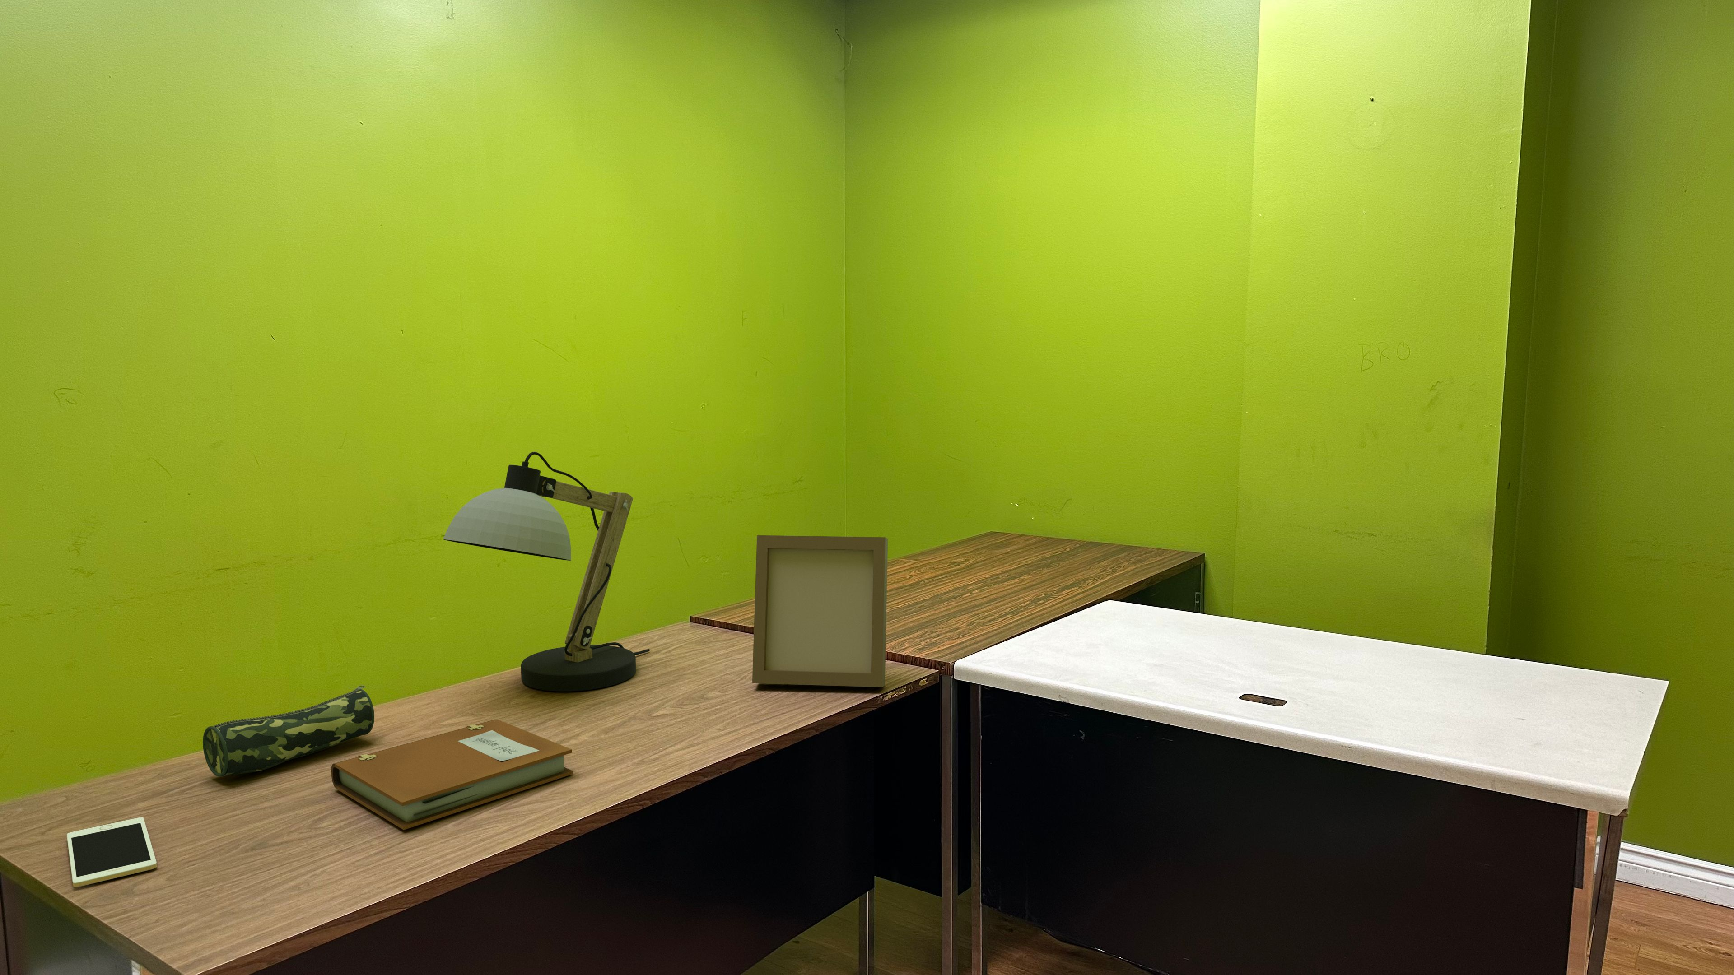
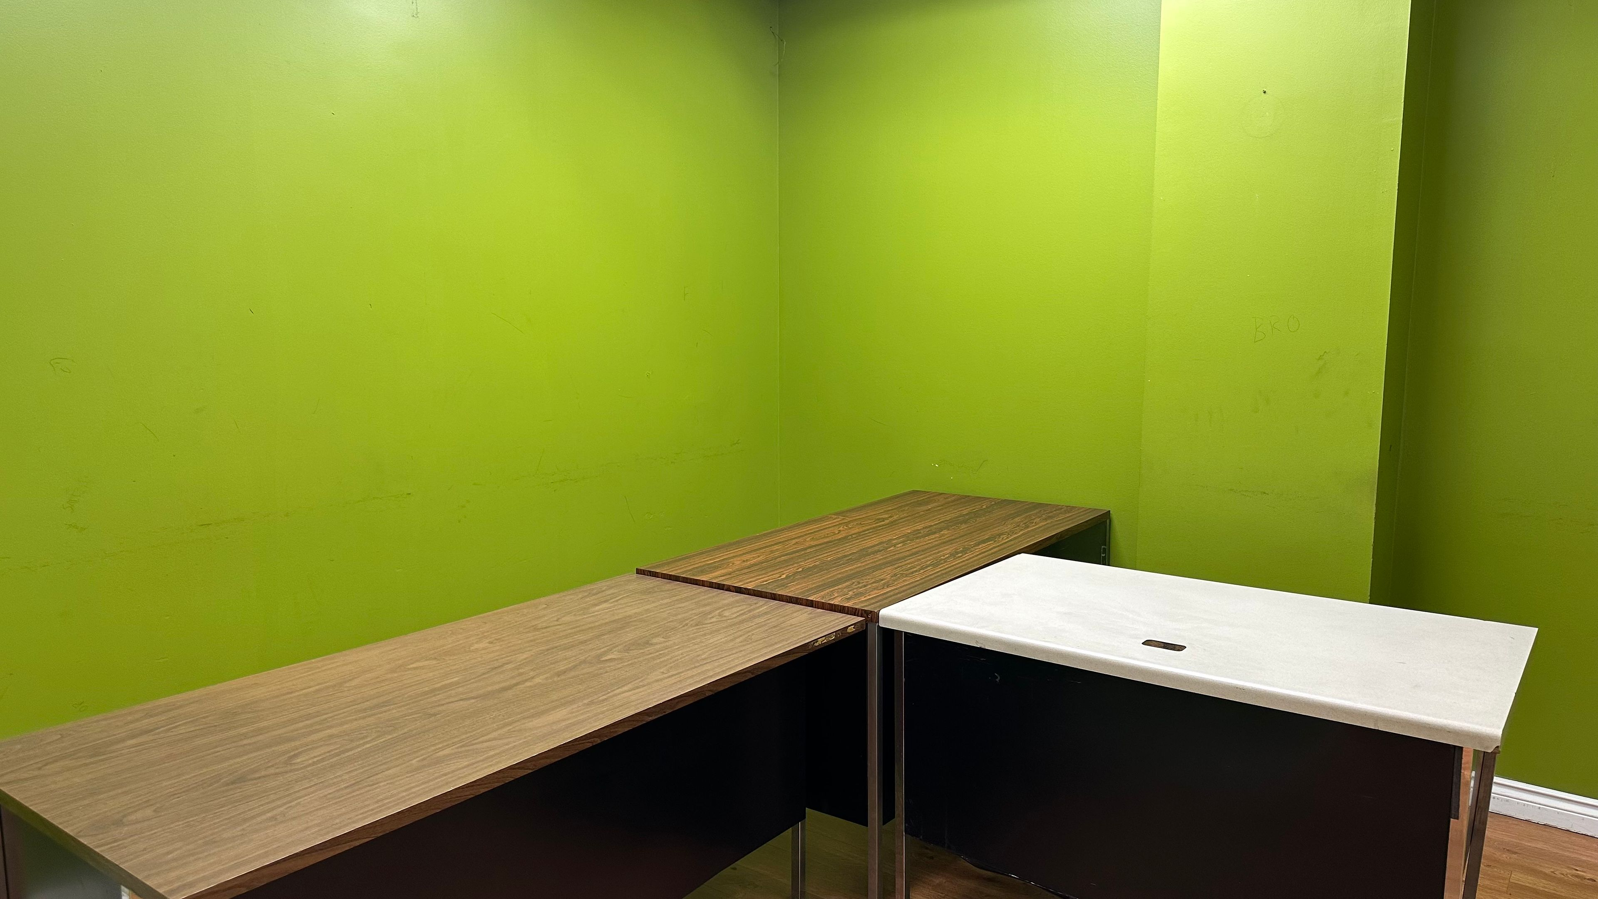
- notebook (457, 767)
- desk lamp (561, 560)
- pencil case (295, 731)
- cell phone (111, 850)
- photo frame (823, 607)
